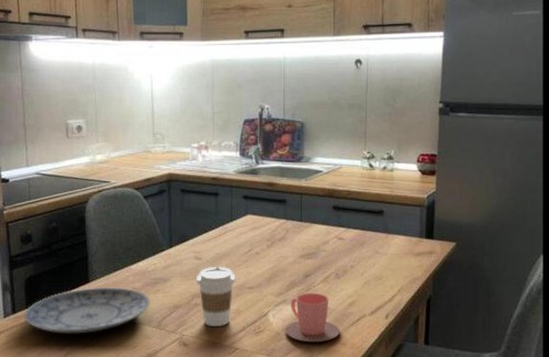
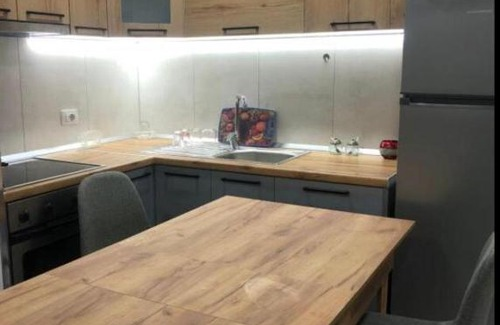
- cup (312, 315)
- plate (89, 312)
- coffee cup (216, 297)
